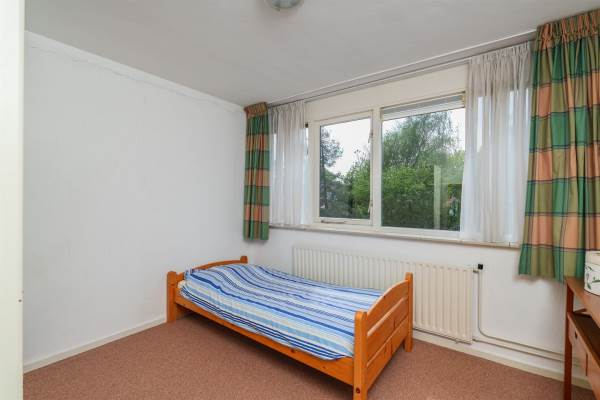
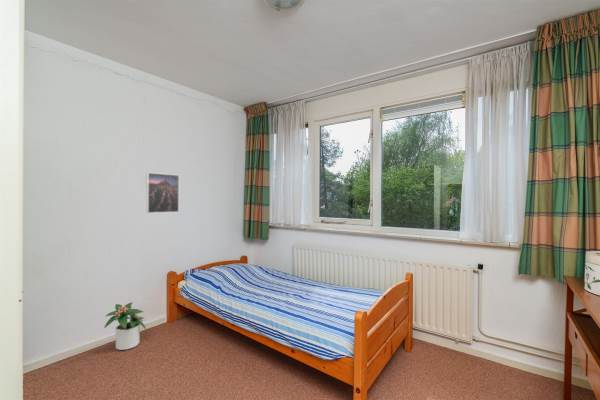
+ potted plant (125, 326)
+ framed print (163, 193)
